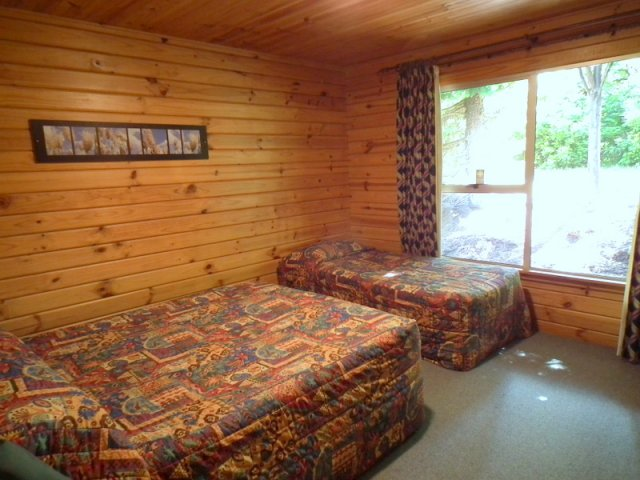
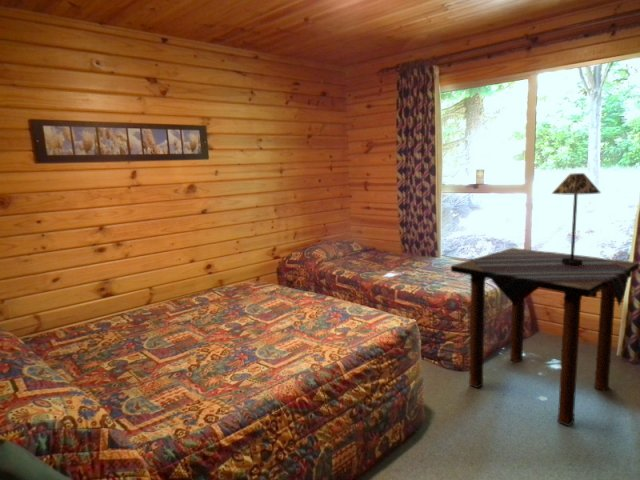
+ side table (523, 326)
+ table lamp (574, 218)
